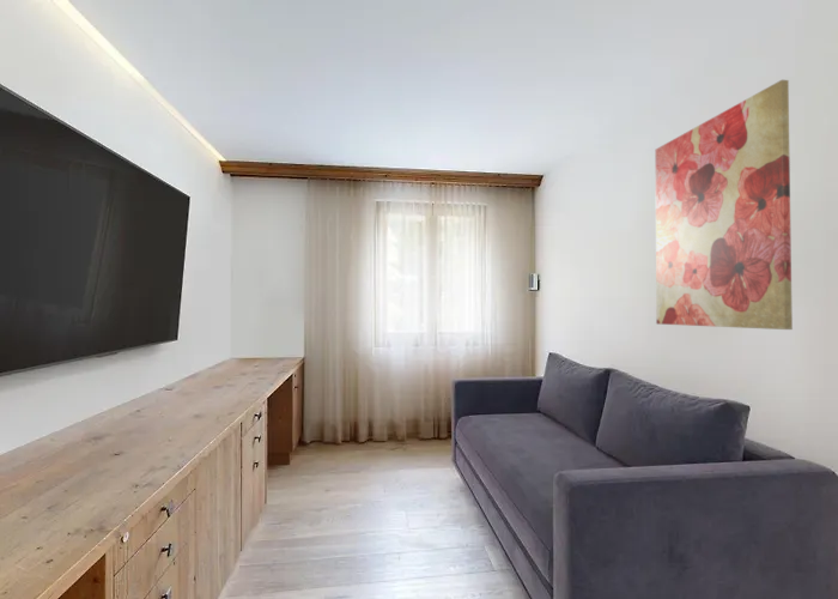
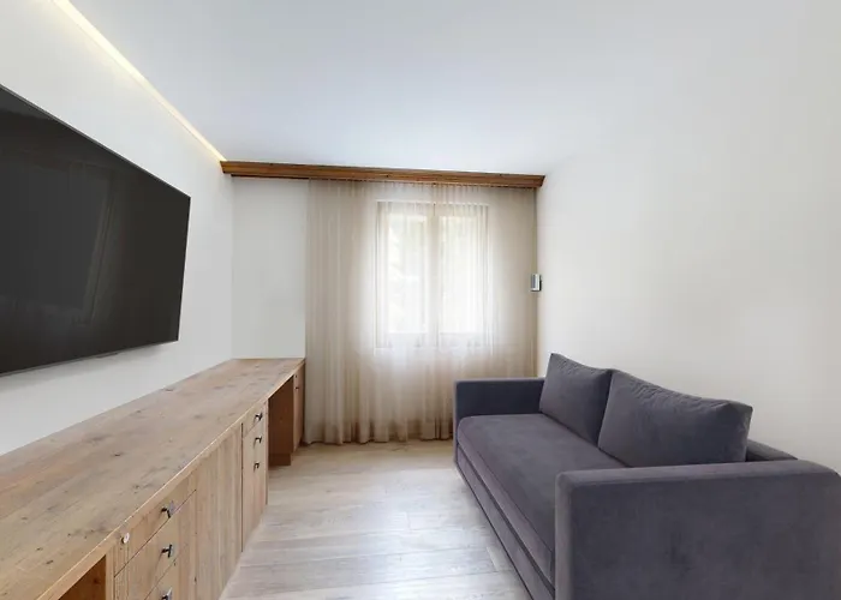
- wall art (711, 223)
